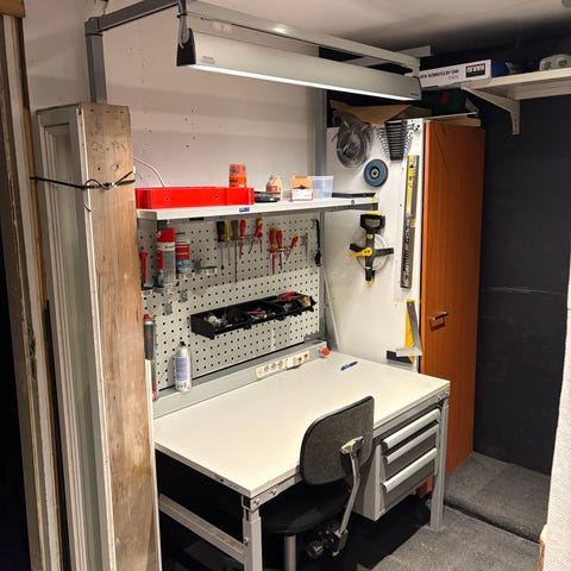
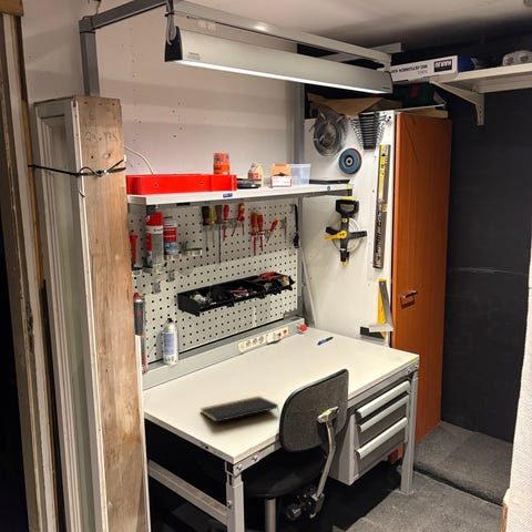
+ notepad (238, 408)
